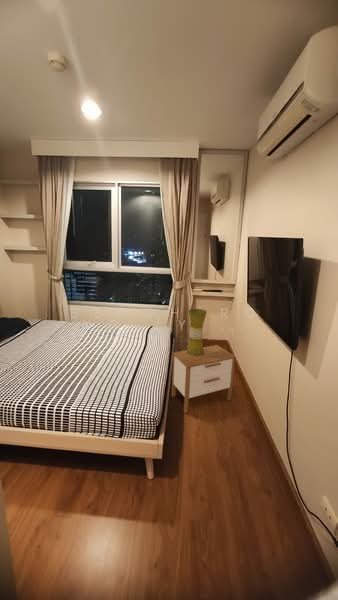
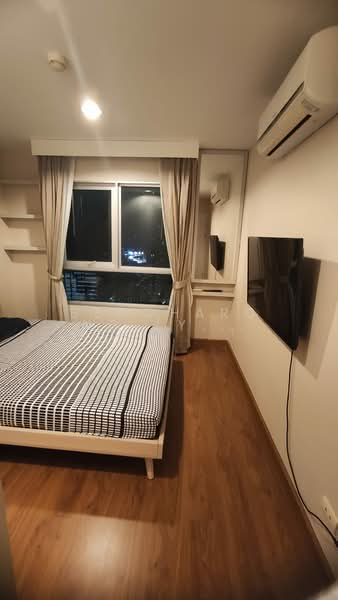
- nightstand (202, 376)
- table lamp (196, 331)
